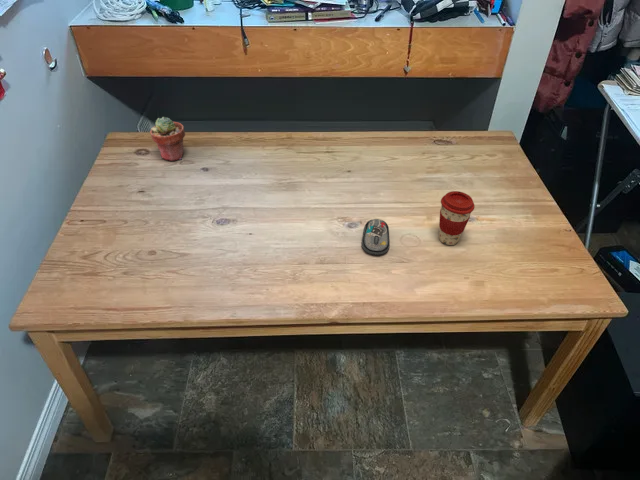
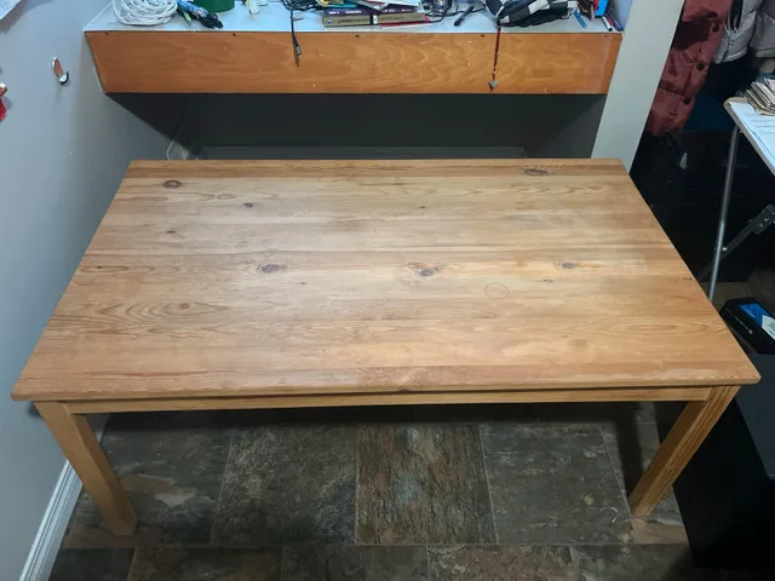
- computer mouse (376, 234)
- potted succulent (168, 137)
- coffee cup (453, 219)
